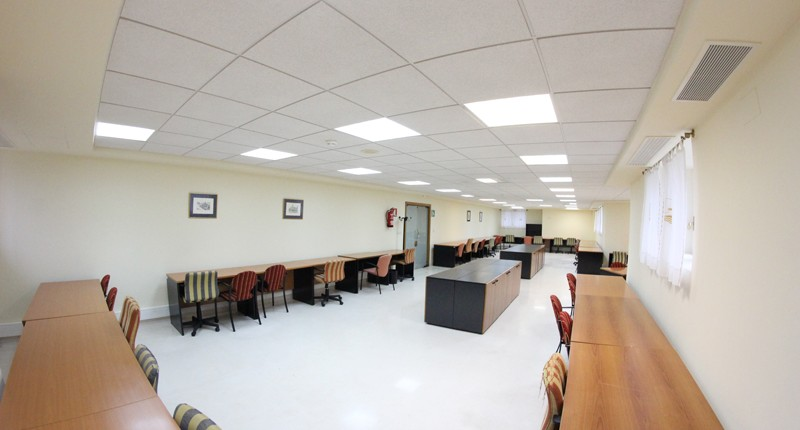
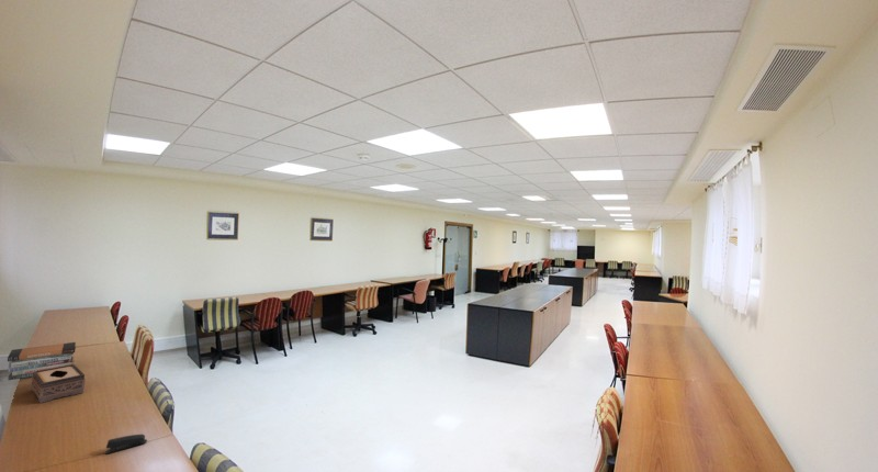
+ tissue box (58, 382)
+ book stack (43, 360)
+ stapler (126, 440)
